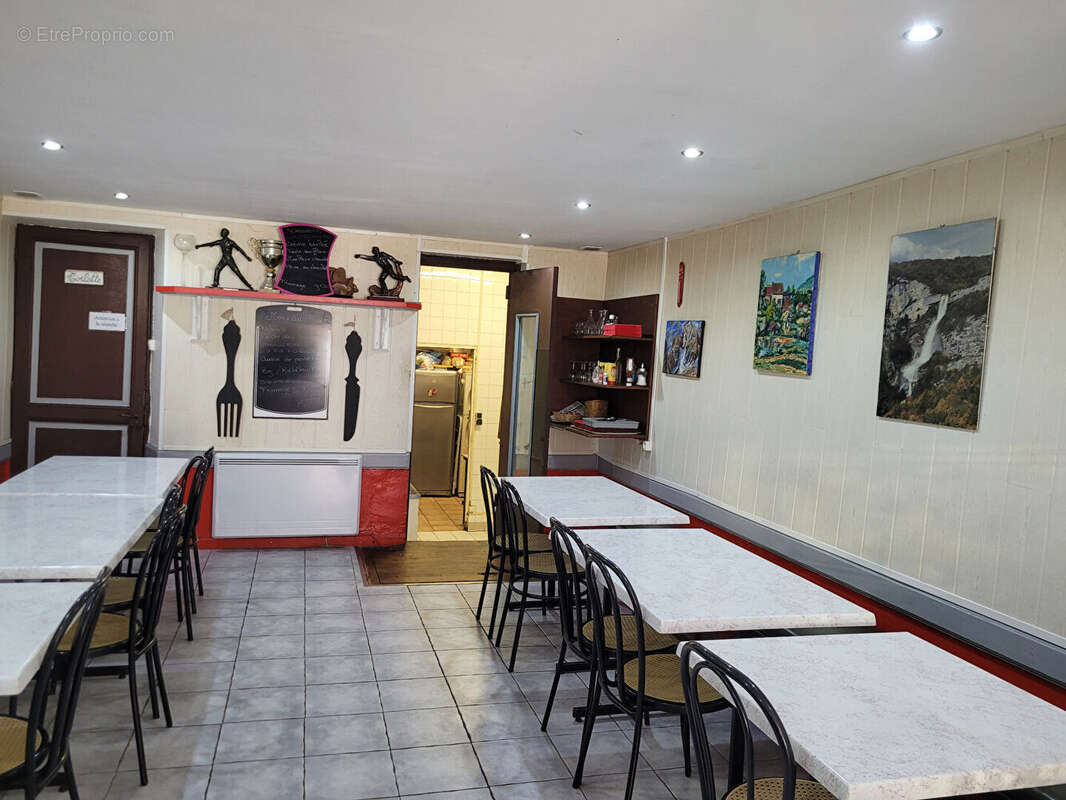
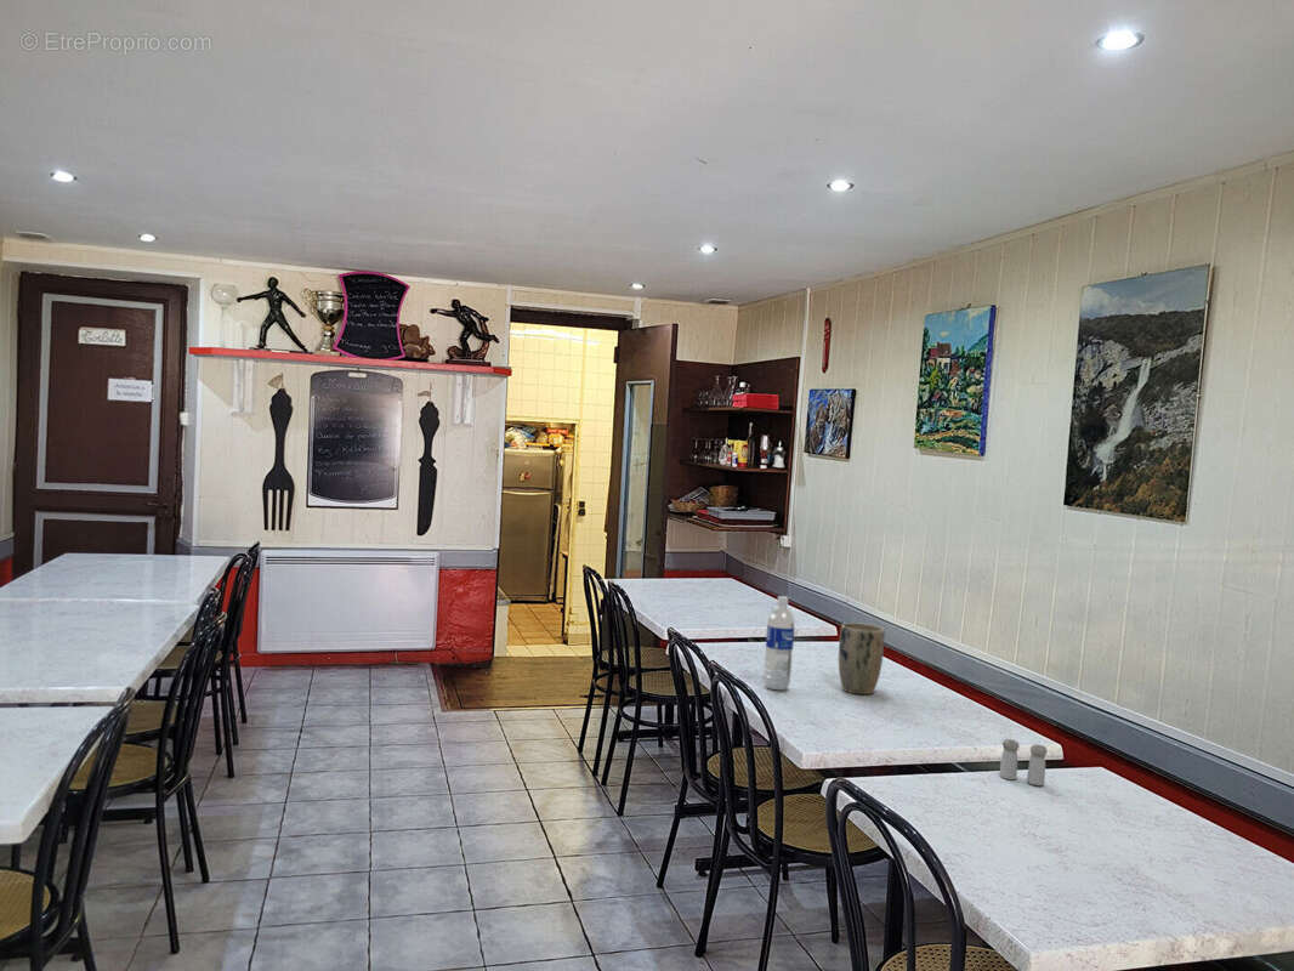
+ water bottle (779, 642)
+ plant pot (859, 658)
+ salt and pepper shaker (1016, 761)
